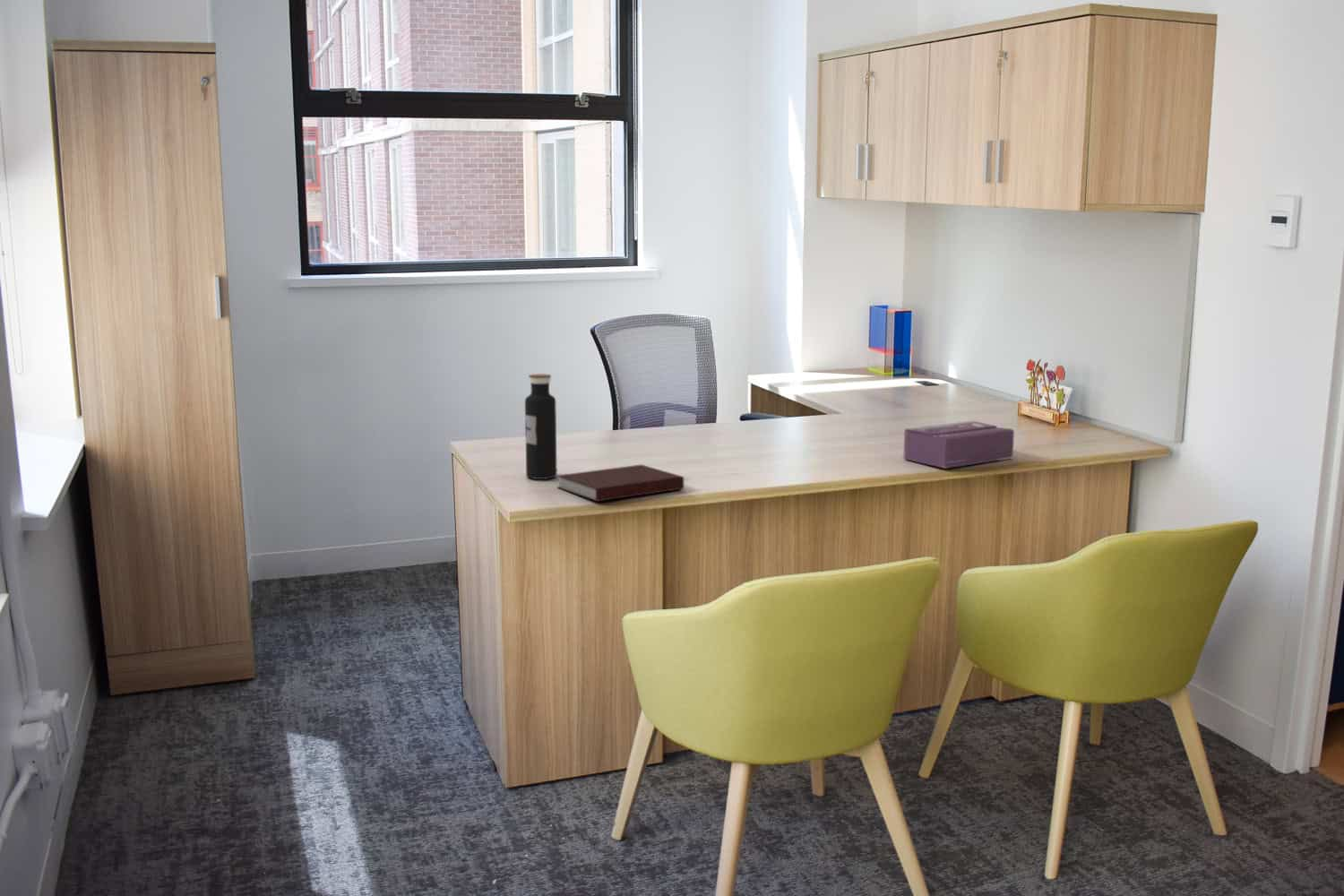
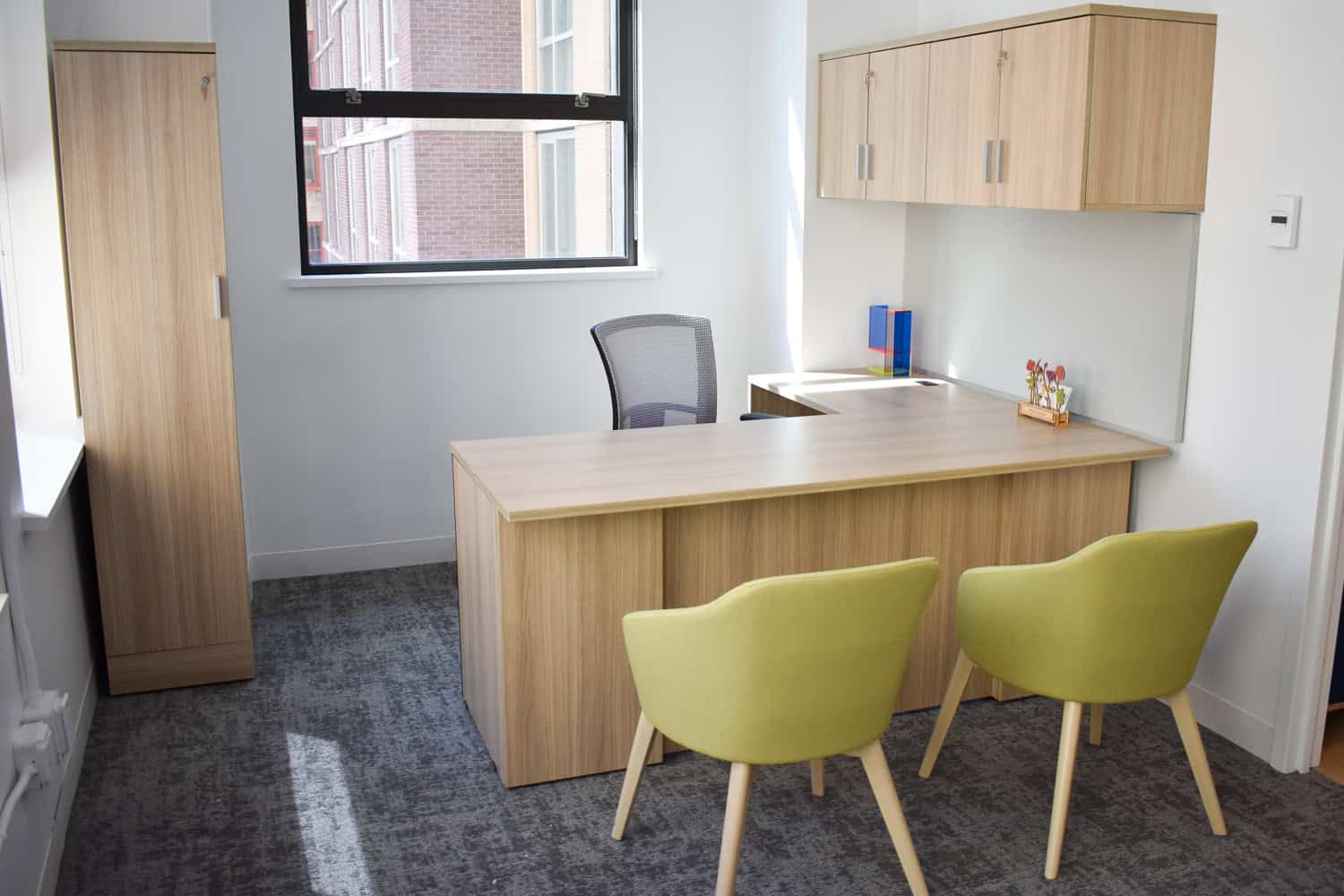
- notebook (620, 482)
- water bottle (540, 426)
- tissue box (959, 444)
